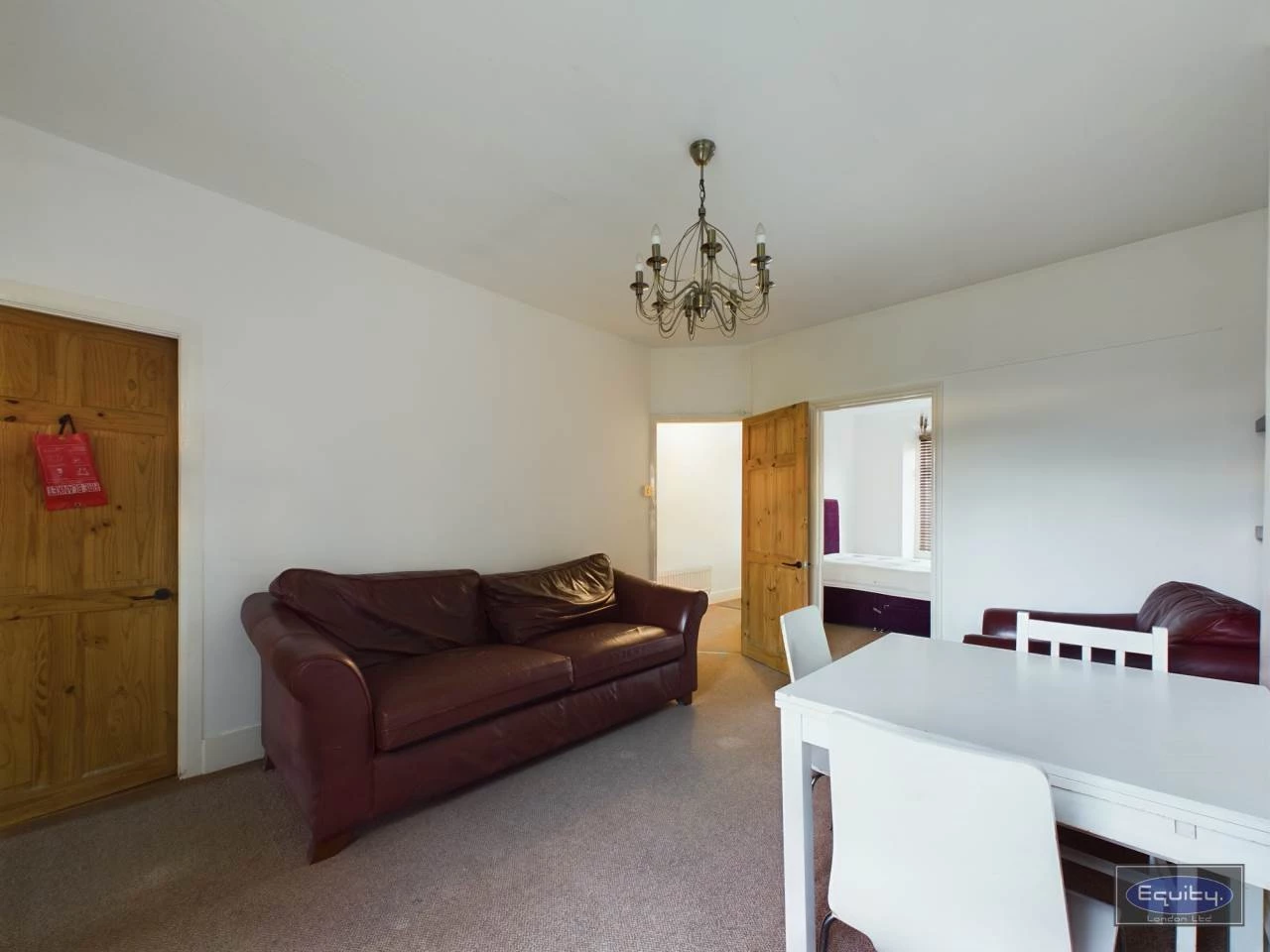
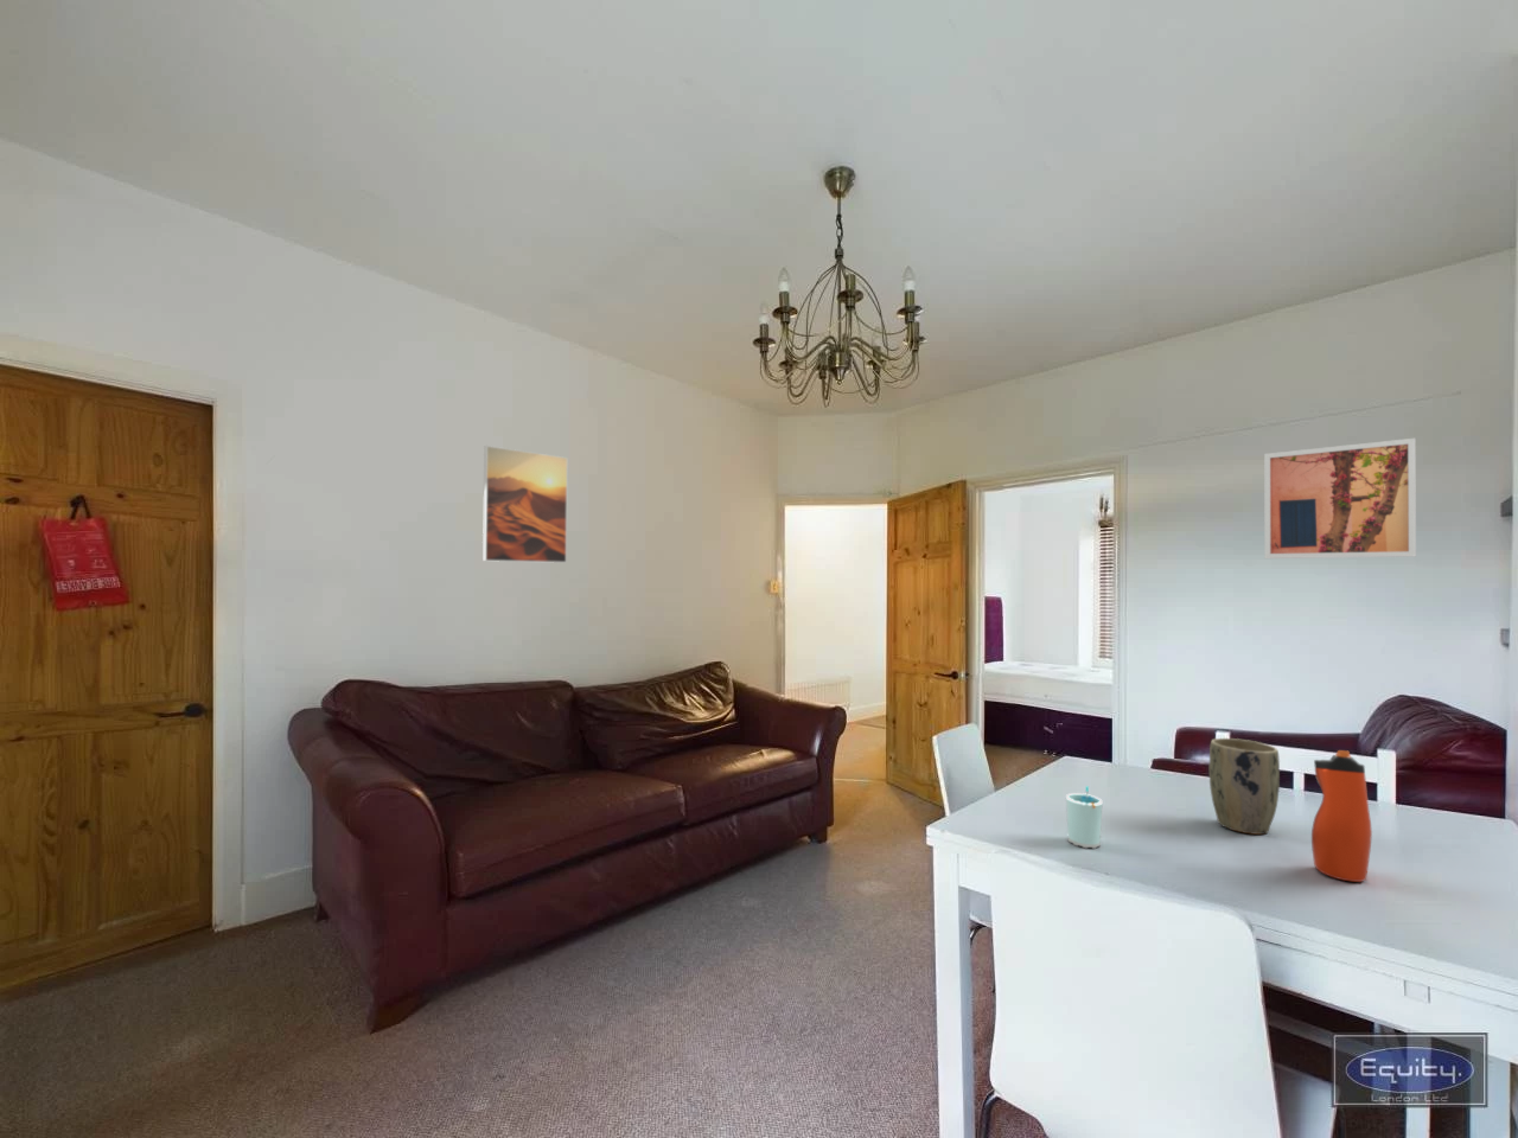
+ cup (1084, 815)
+ wall art (1335, 501)
+ plant pot (1243, 784)
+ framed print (527, 506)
+ water bottle (1340, 810)
